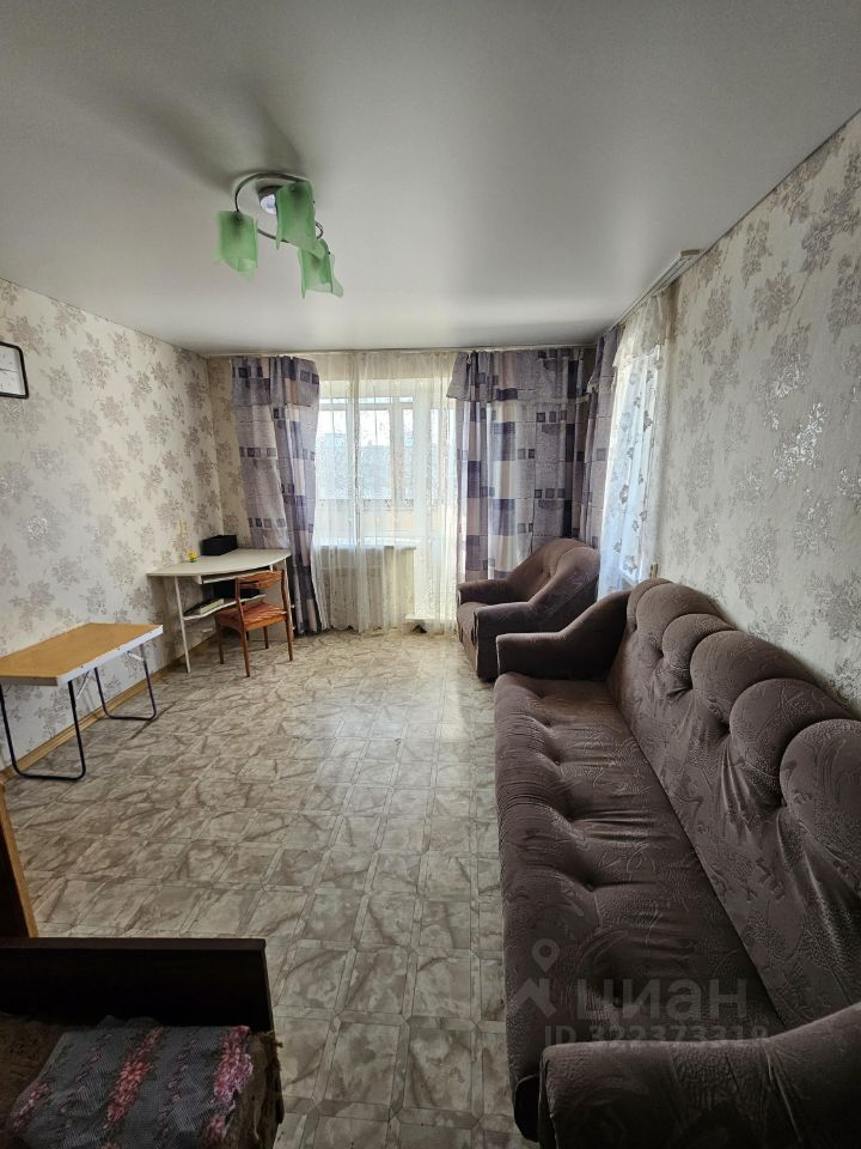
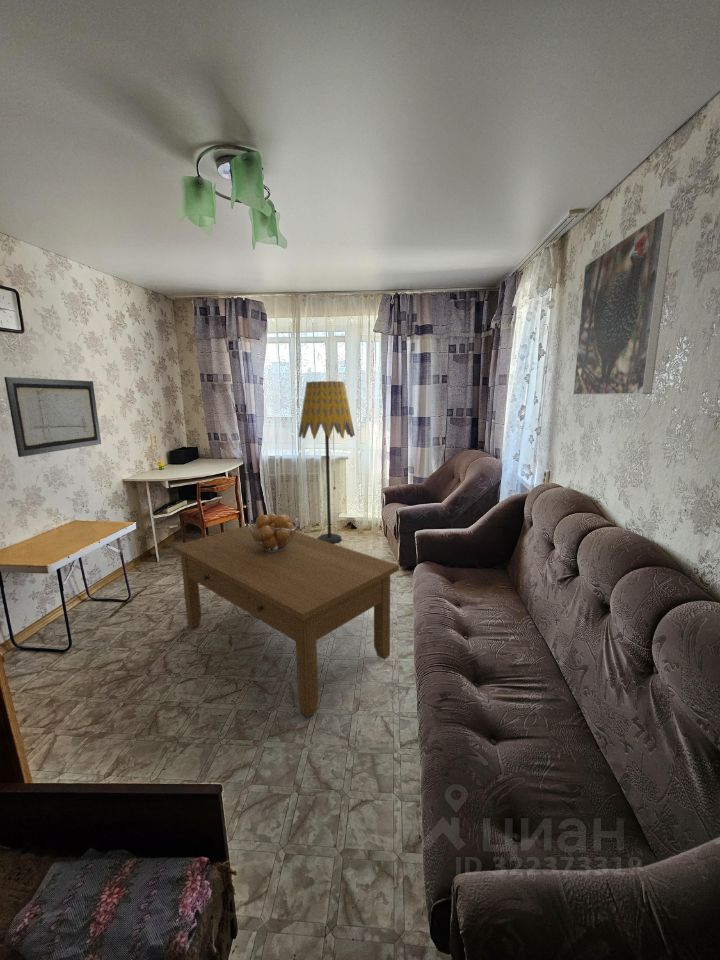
+ wall art (59, 415)
+ floor lamp (327, 463)
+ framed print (613, 321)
+ coffee table (280, 598)
+ fruit basket (273, 531)
